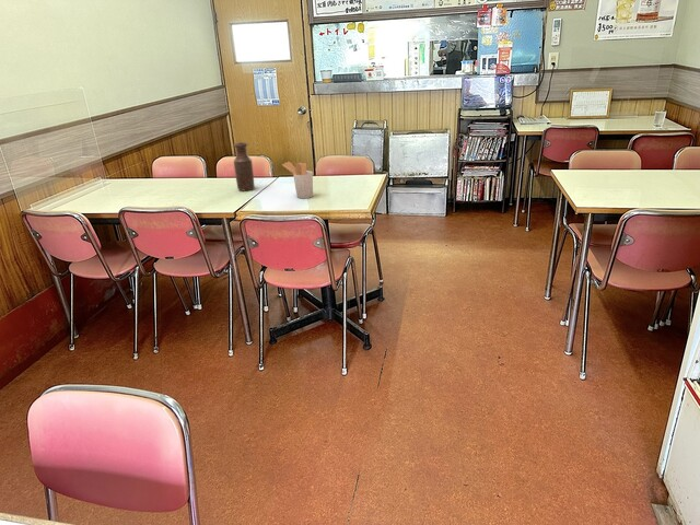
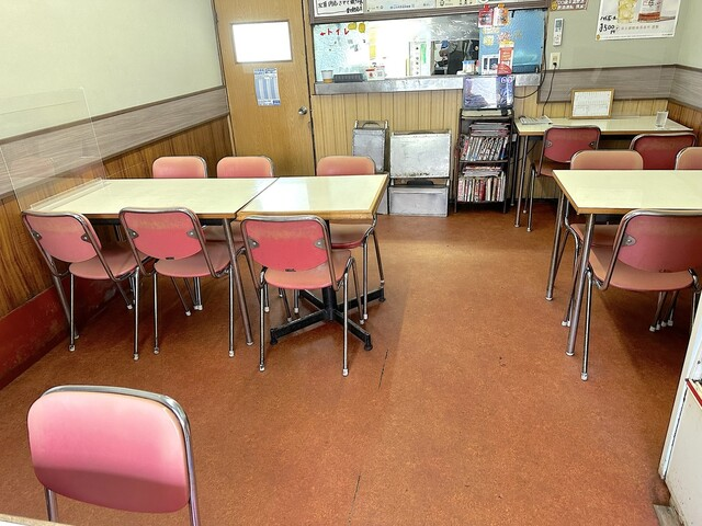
- utensil holder (299, 178)
- bottle (243, 166)
